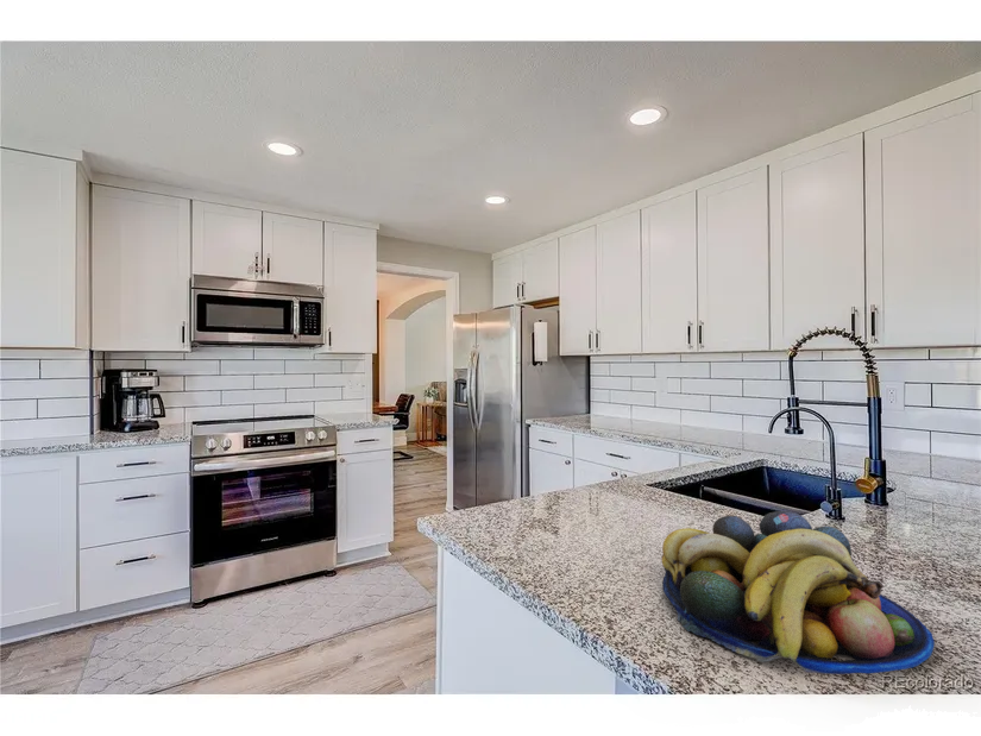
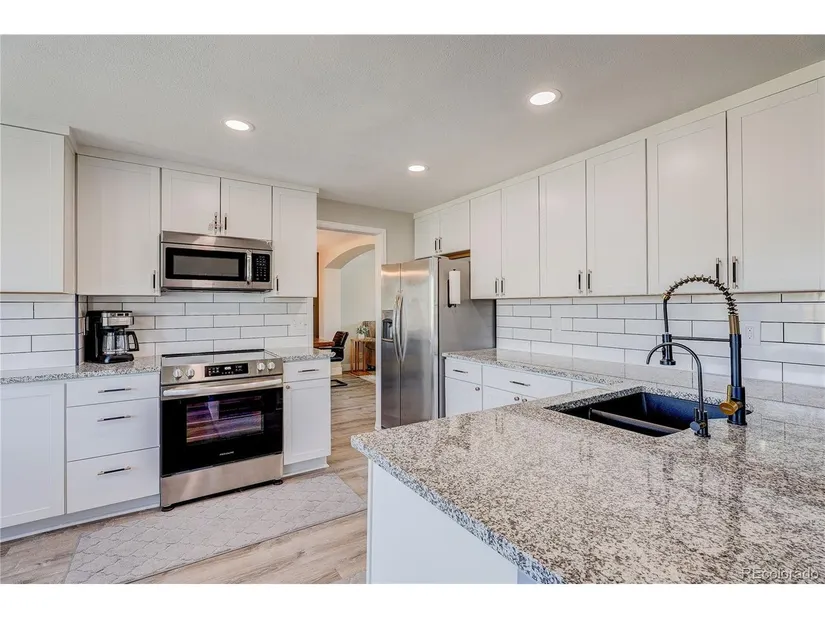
- fruit bowl (782, 565)
